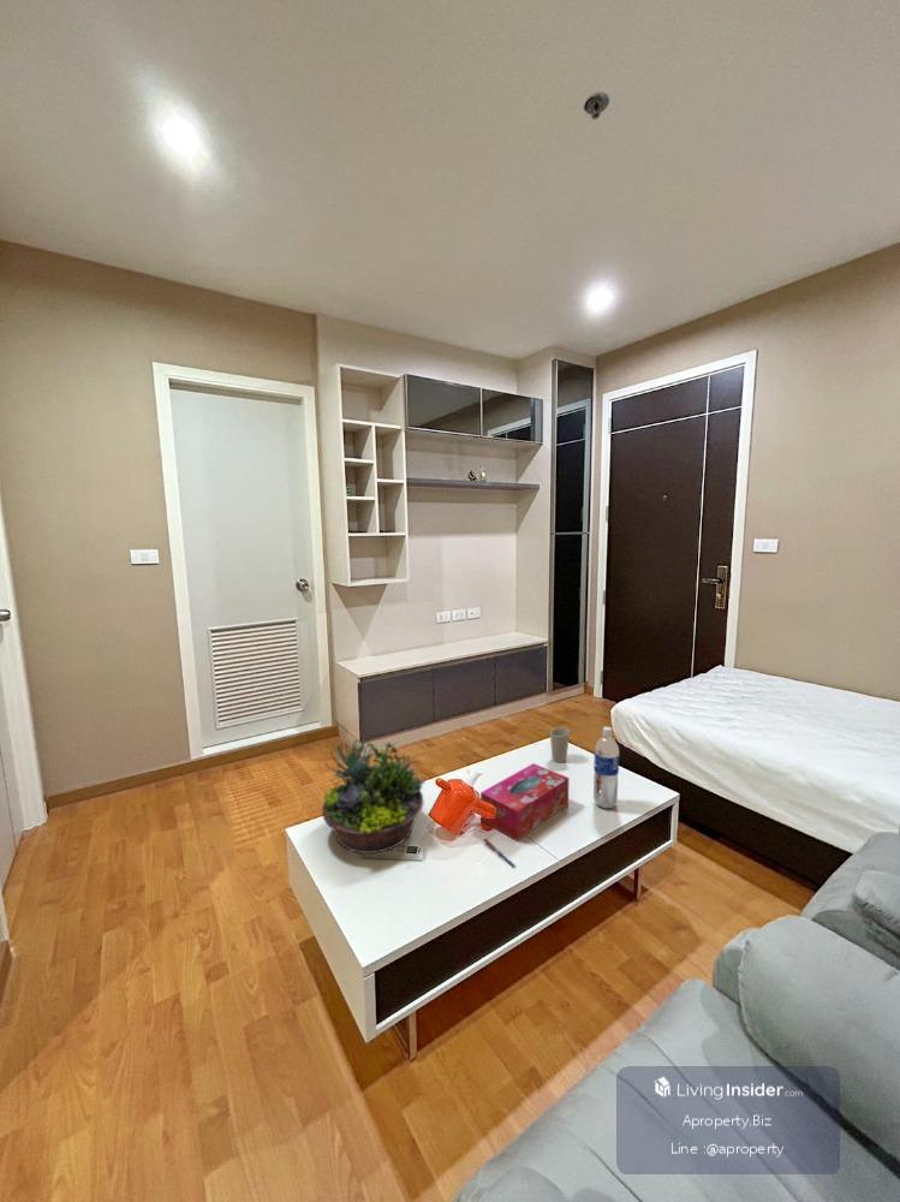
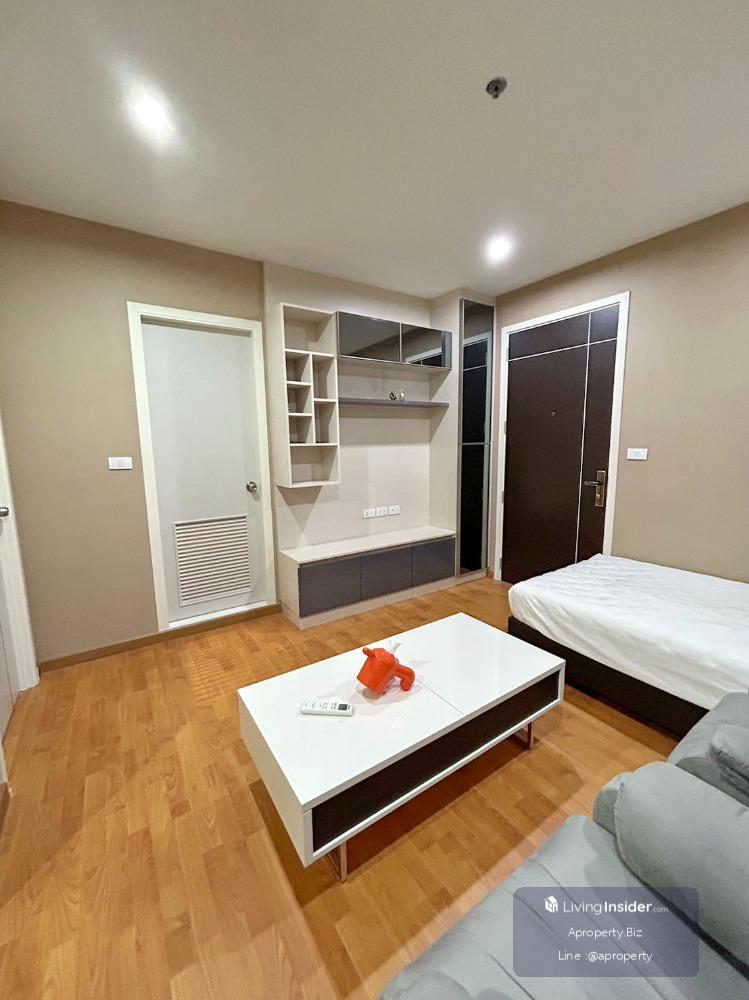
- tissue box (525, 798)
- cup (559, 744)
- water bottle (606, 766)
- pen (499, 851)
- succulent planter (374, 787)
